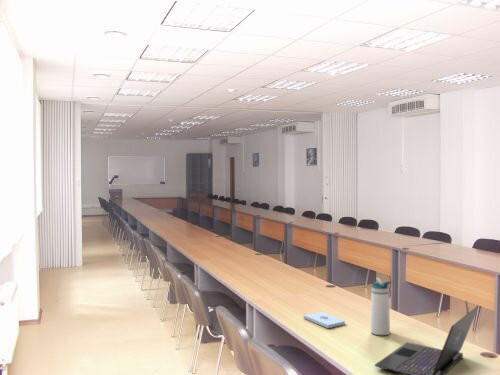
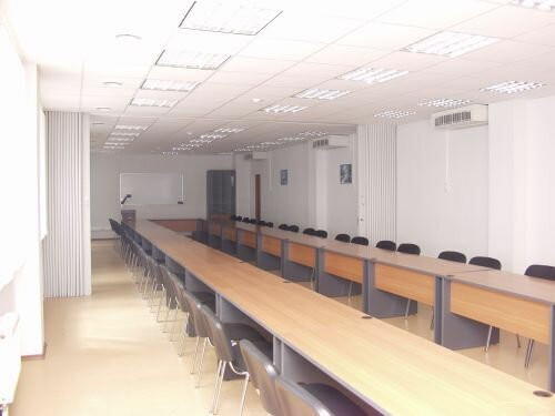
- laptop (426, 346)
- water bottle (381, 305)
- notepad (324, 319)
